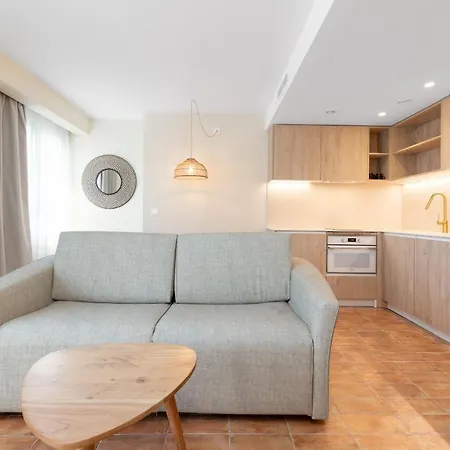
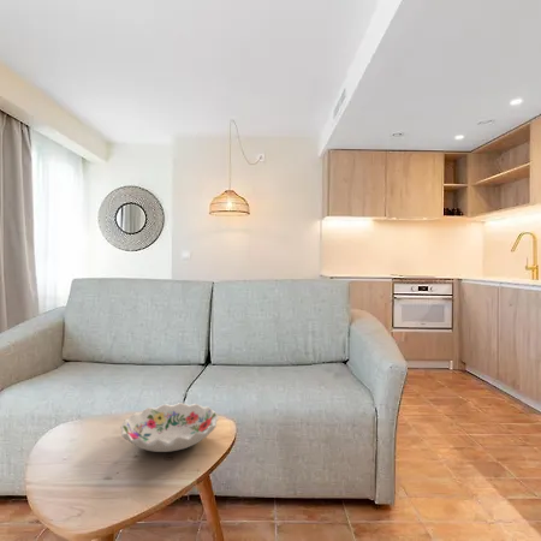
+ decorative bowl (171, 429)
